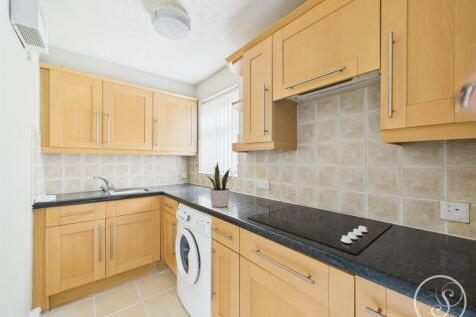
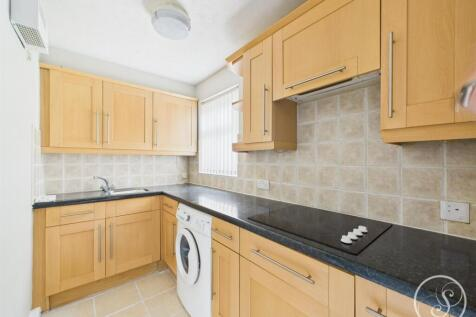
- potted plant (219, 183)
